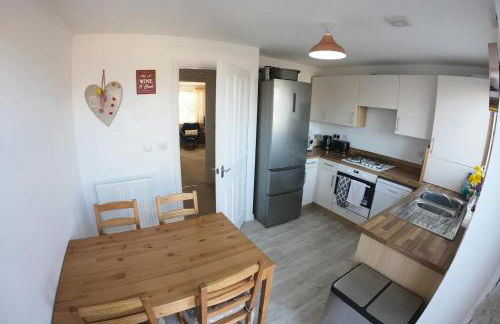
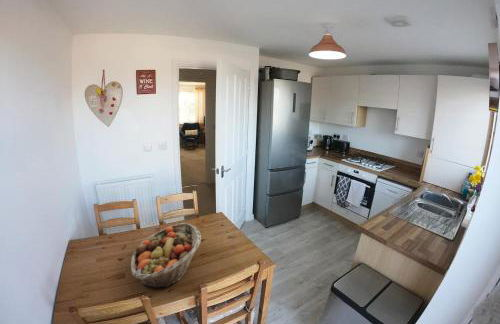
+ fruit basket (166, 252)
